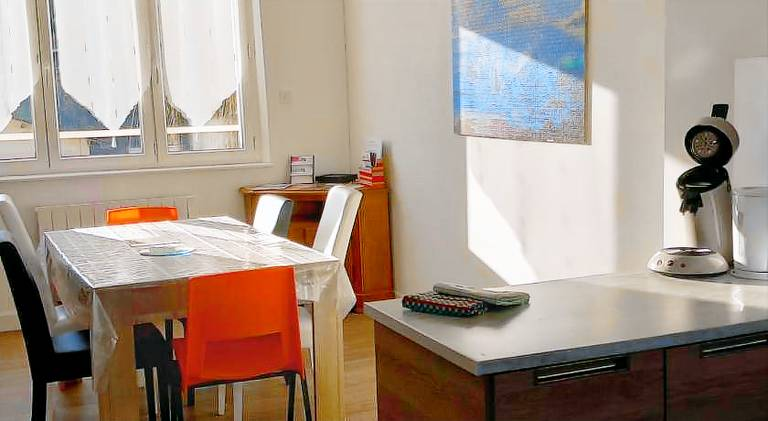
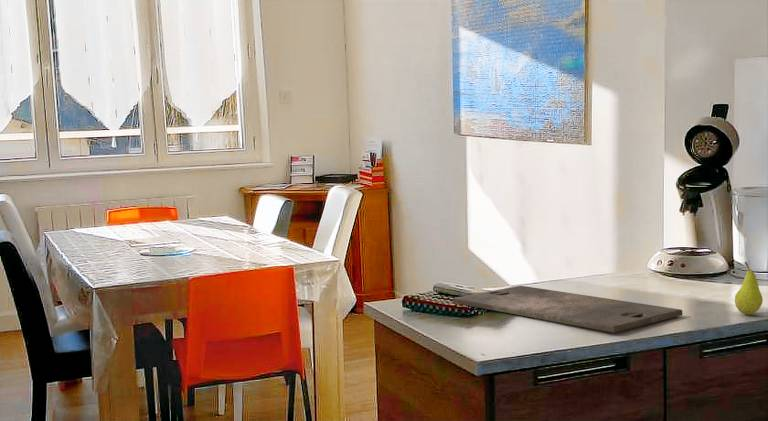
+ fruit (748, 288)
+ cutting board (561, 305)
